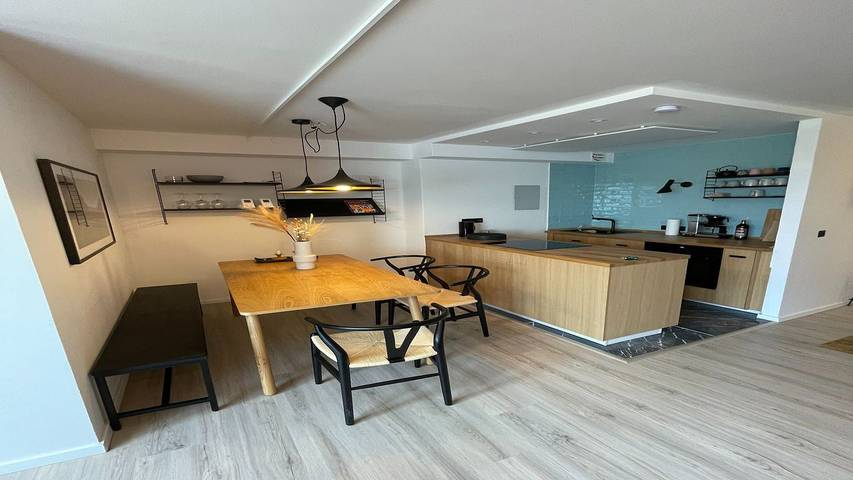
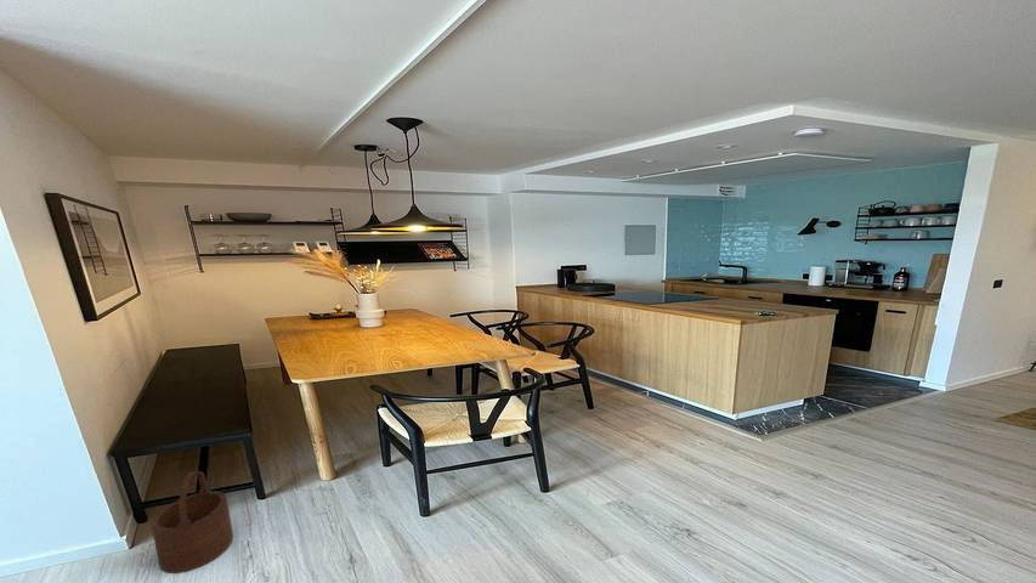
+ wooden bucket (191, 513)
